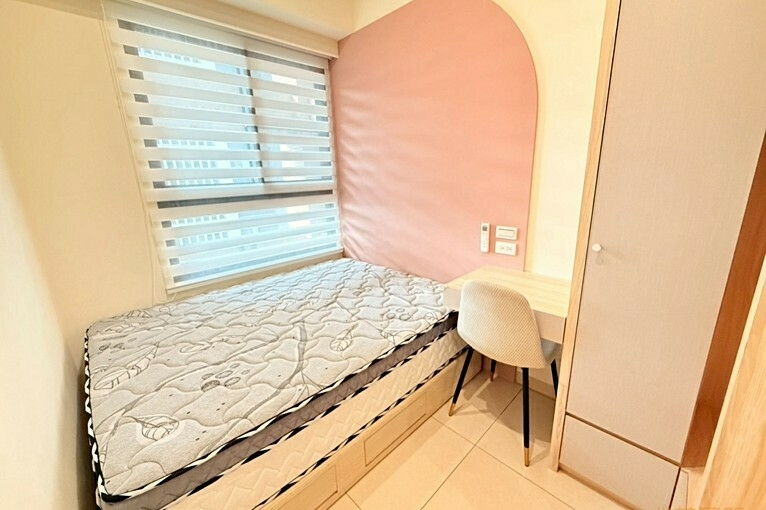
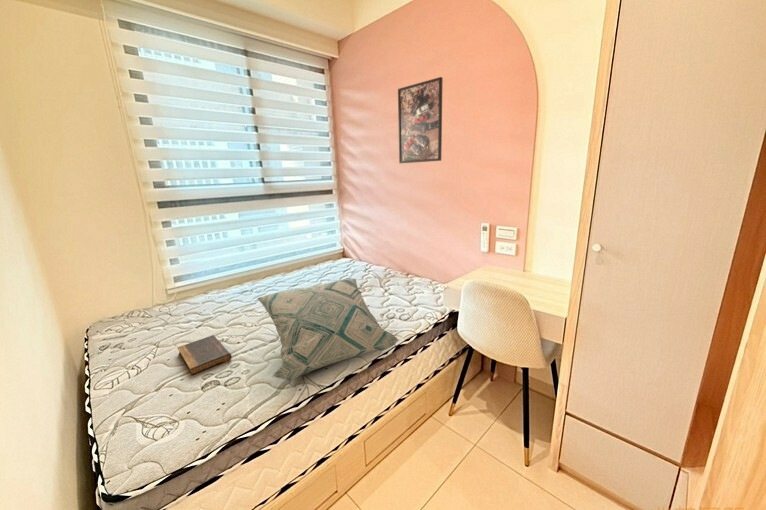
+ decorative pillow (324, 320)
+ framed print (419, 123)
+ book (204, 353)
